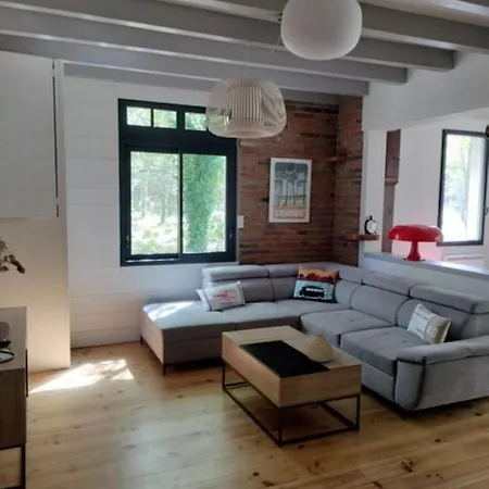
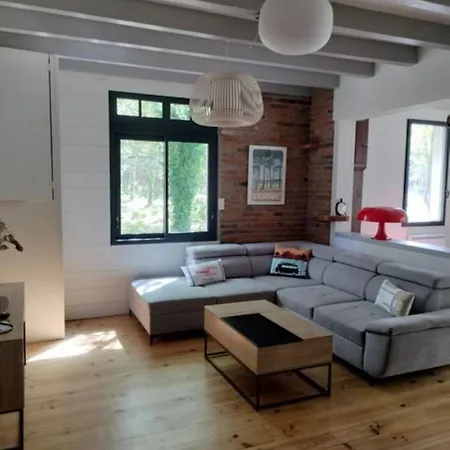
- vase (319, 347)
